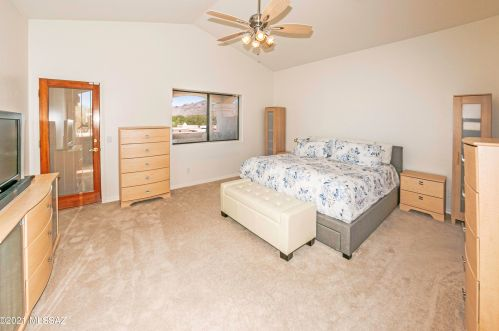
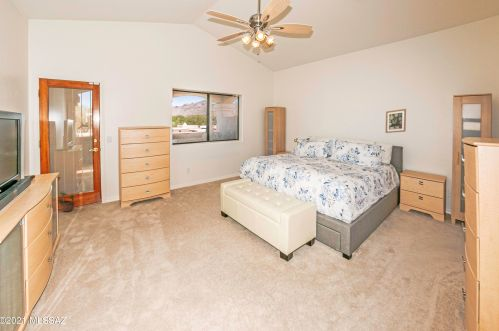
+ wall art (395, 121)
+ potted plant (67, 200)
